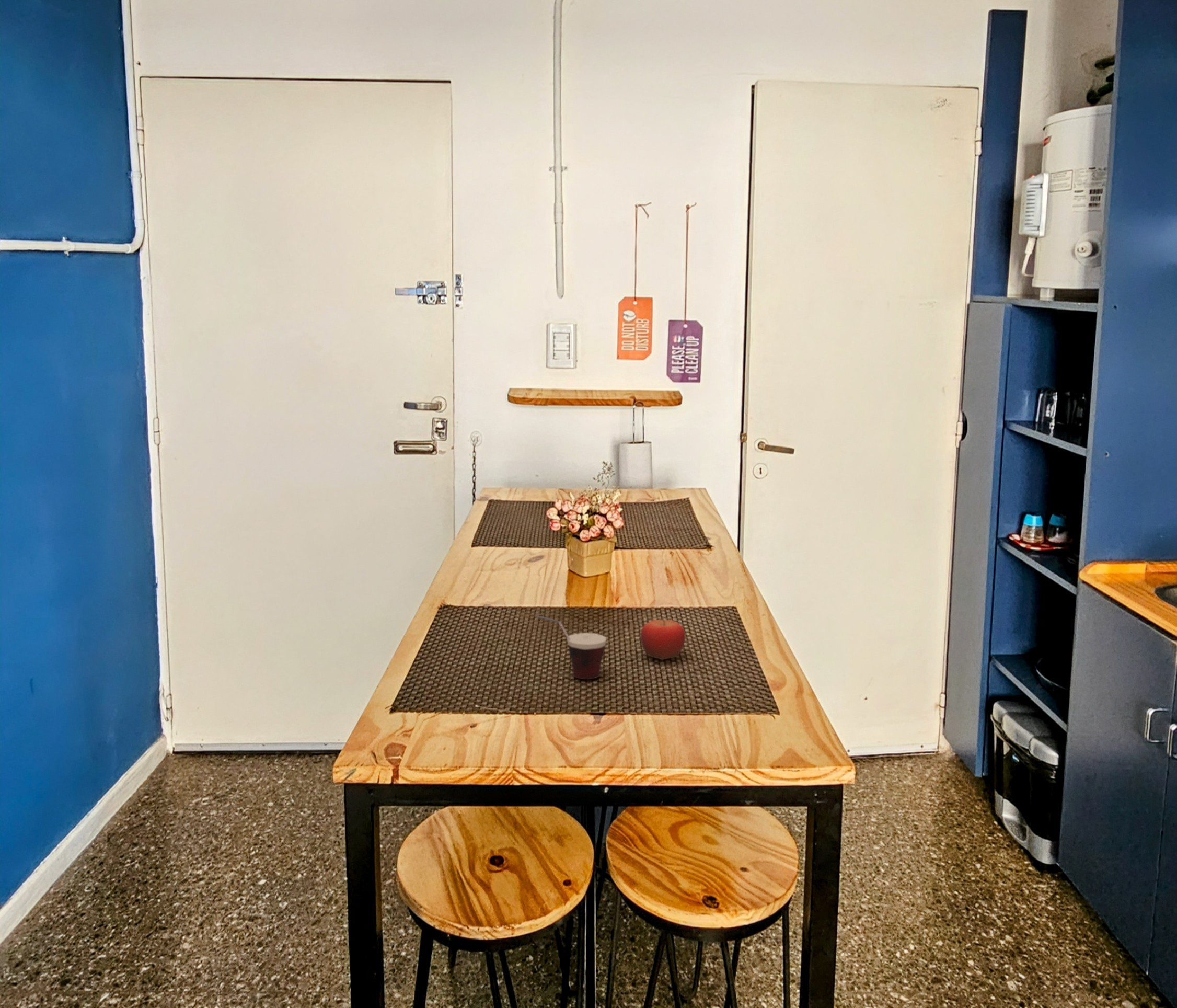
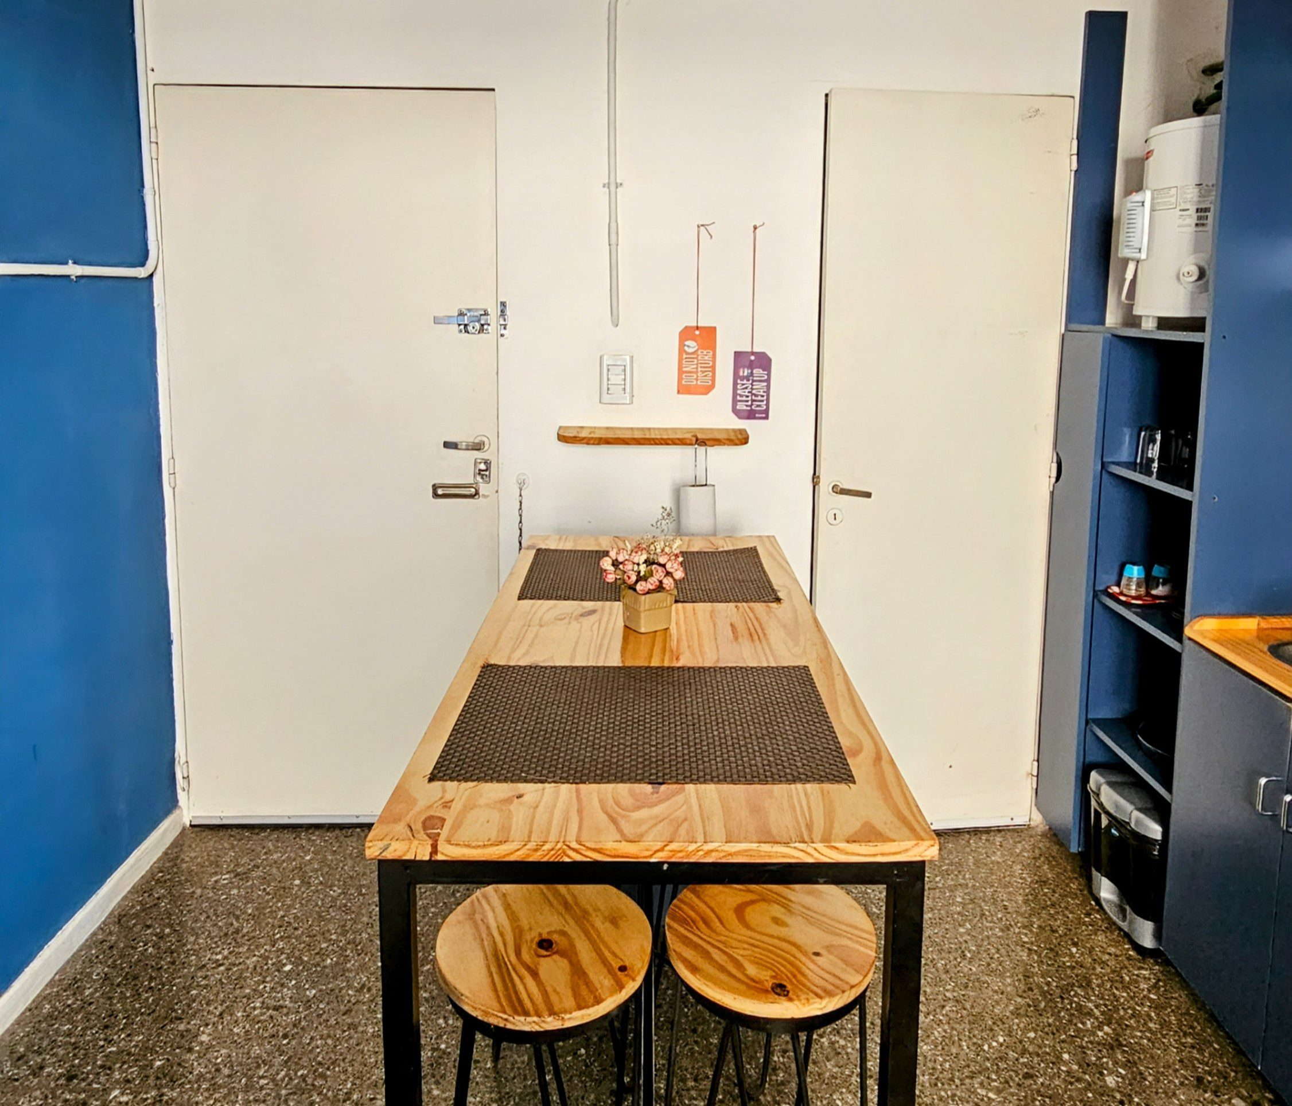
- fruit (663, 636)
- cup (570, 645)
